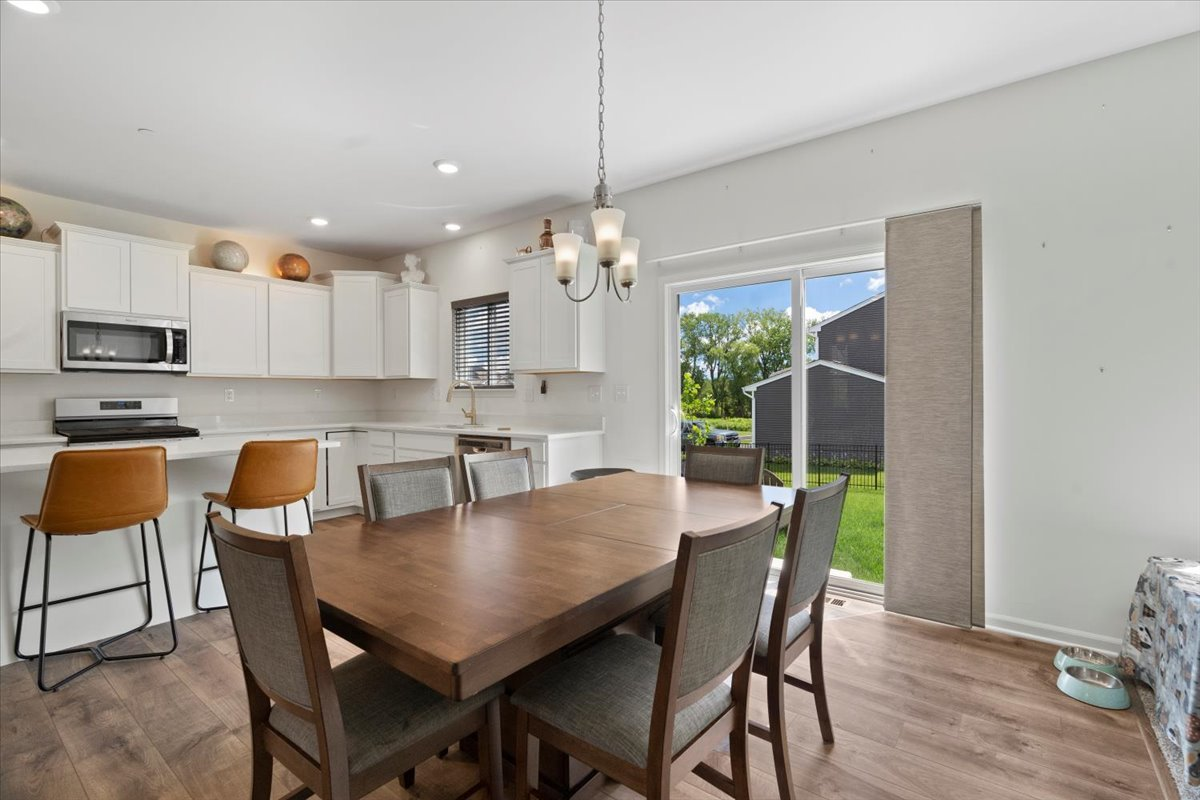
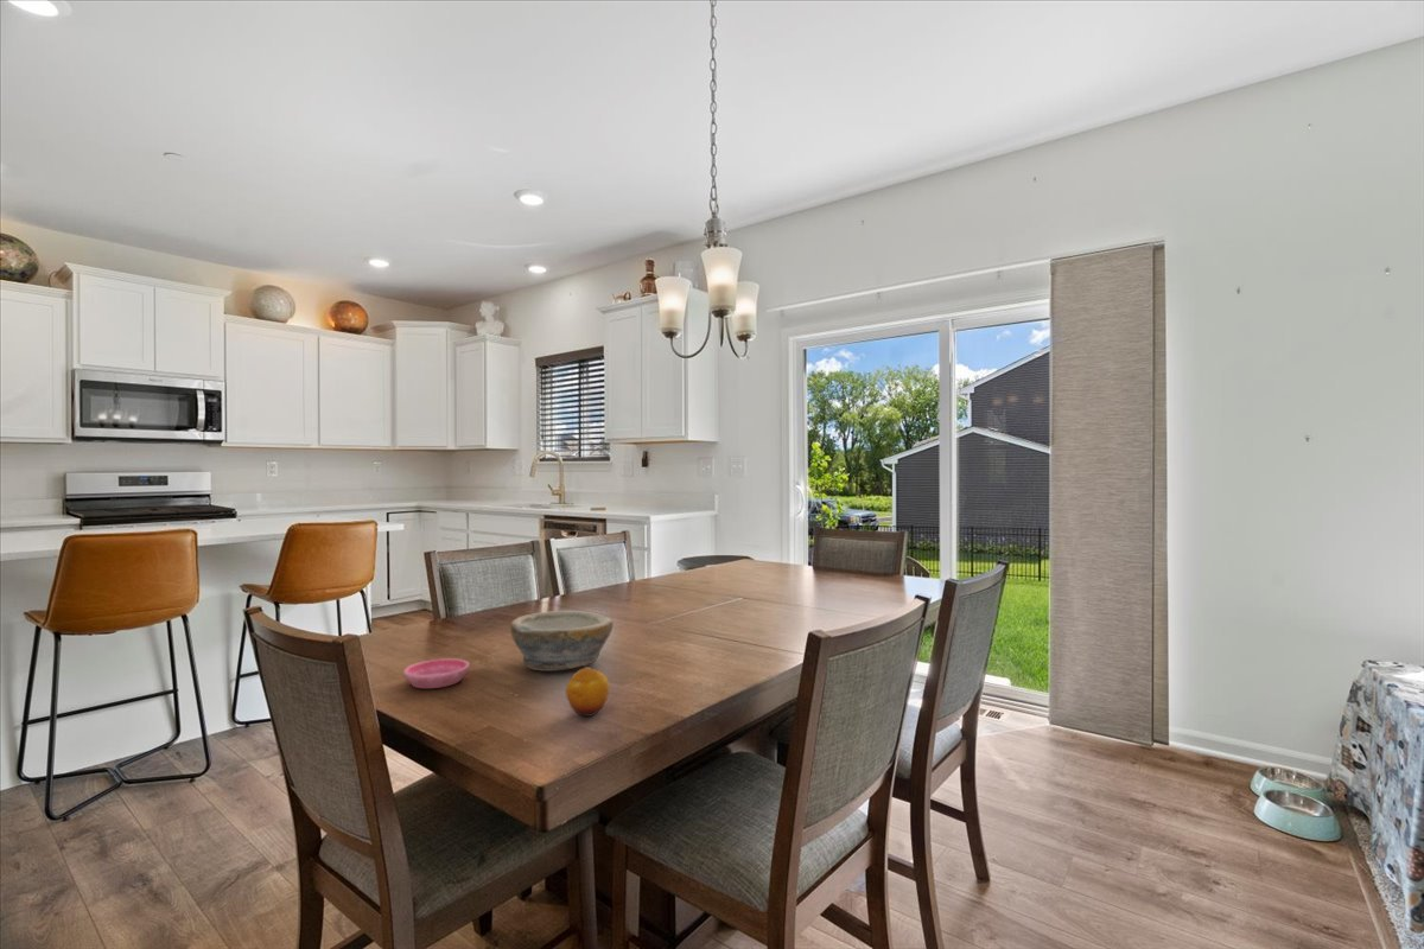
+ saucer (437, 674)
+ fruit (587, 690)
+ bowl (561, 641)
